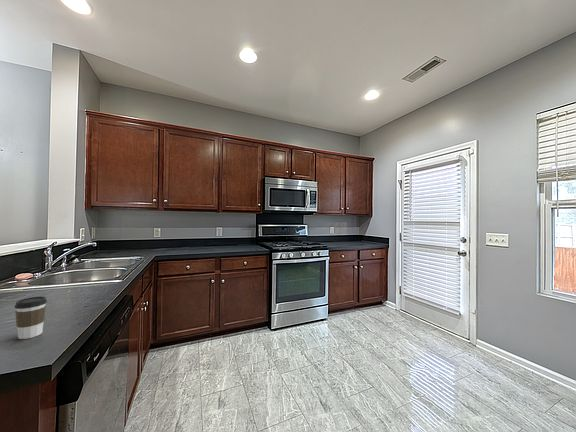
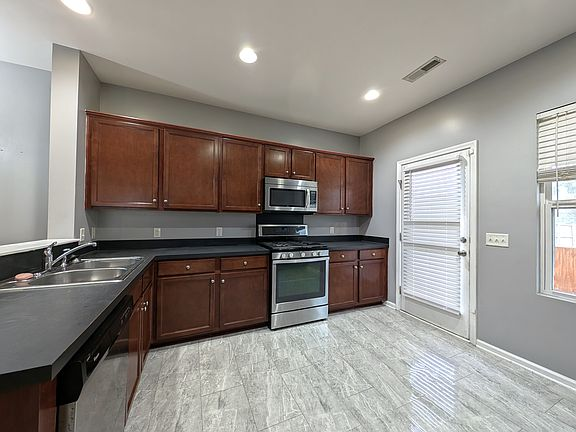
- coffee cup (30, 317)
